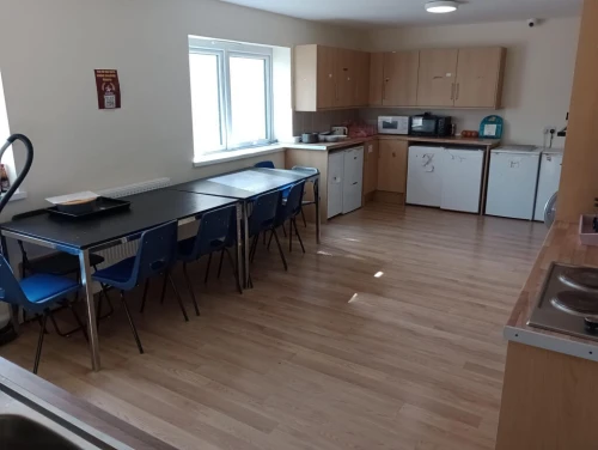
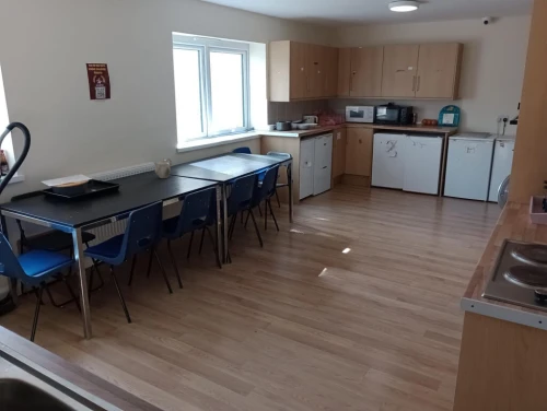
+ teapot (162, 167)
